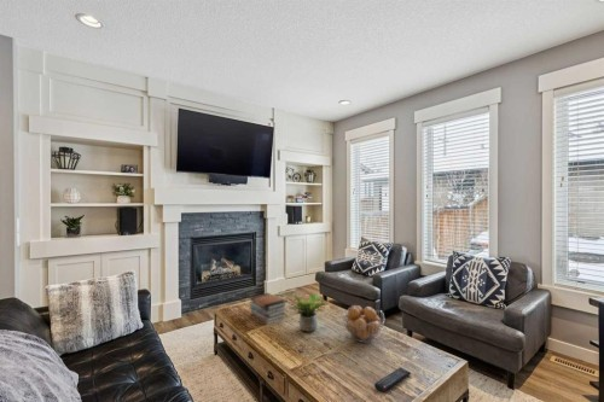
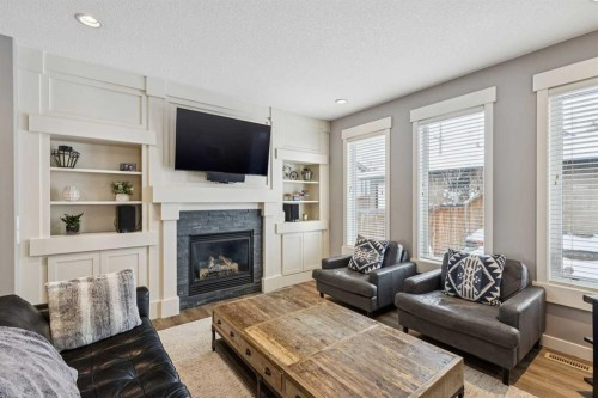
- remote control (393, 379)
- potted plant (308, 310)
- book stack (267, 308)
- fruit basket (362, 322)
